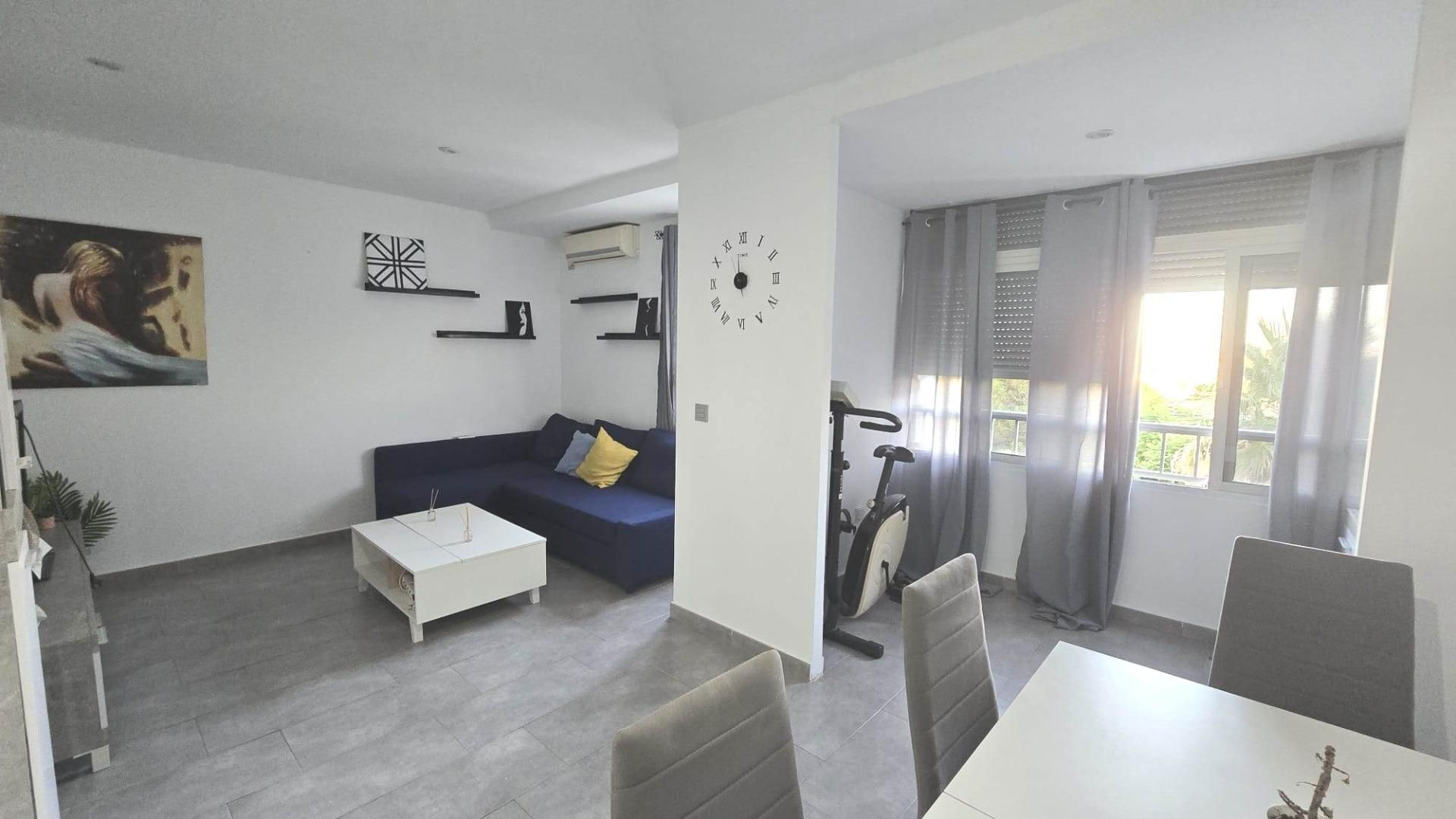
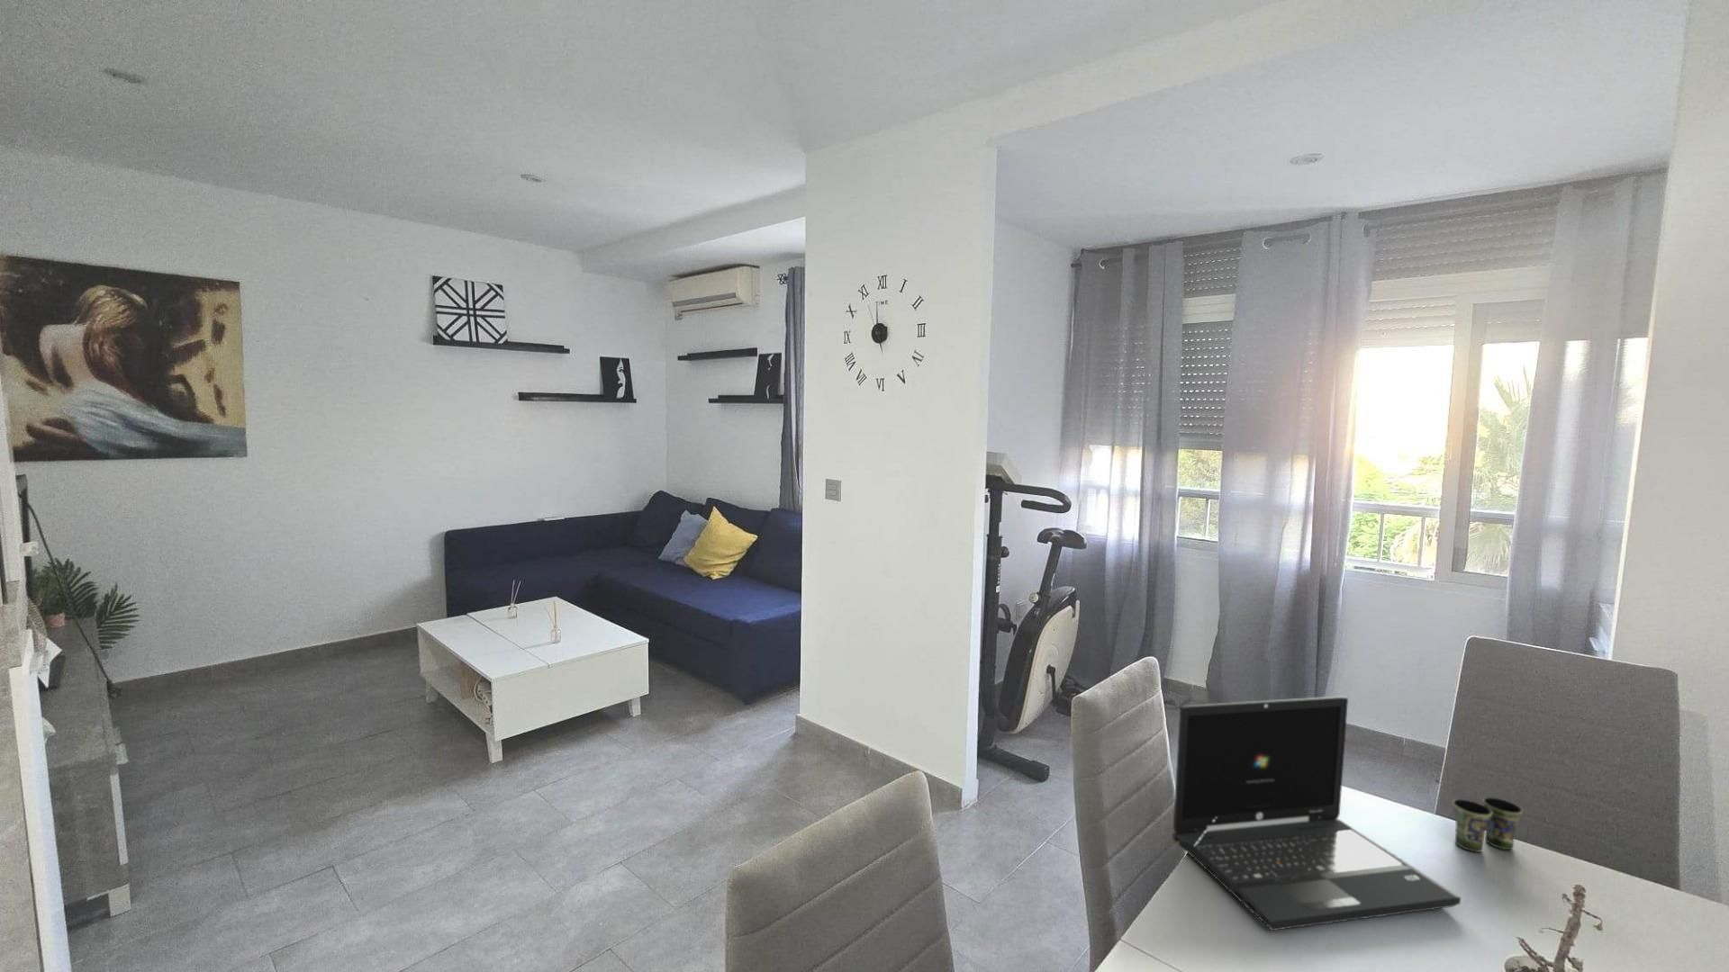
+ cup (1484, 825)
+ laptop (1311, 800)
